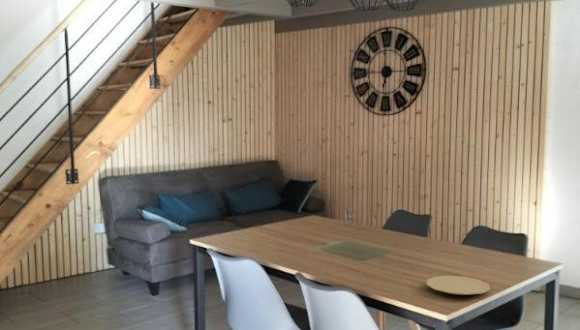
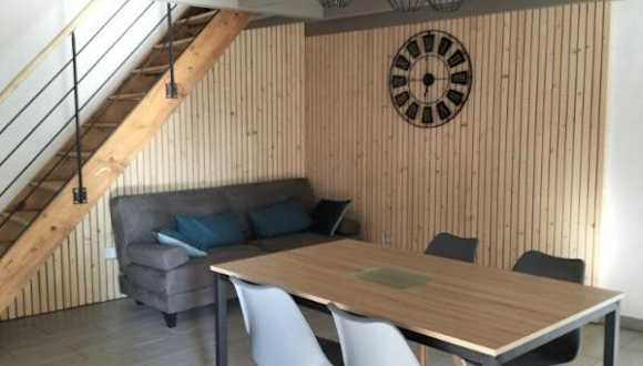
- plate (457, 287)
